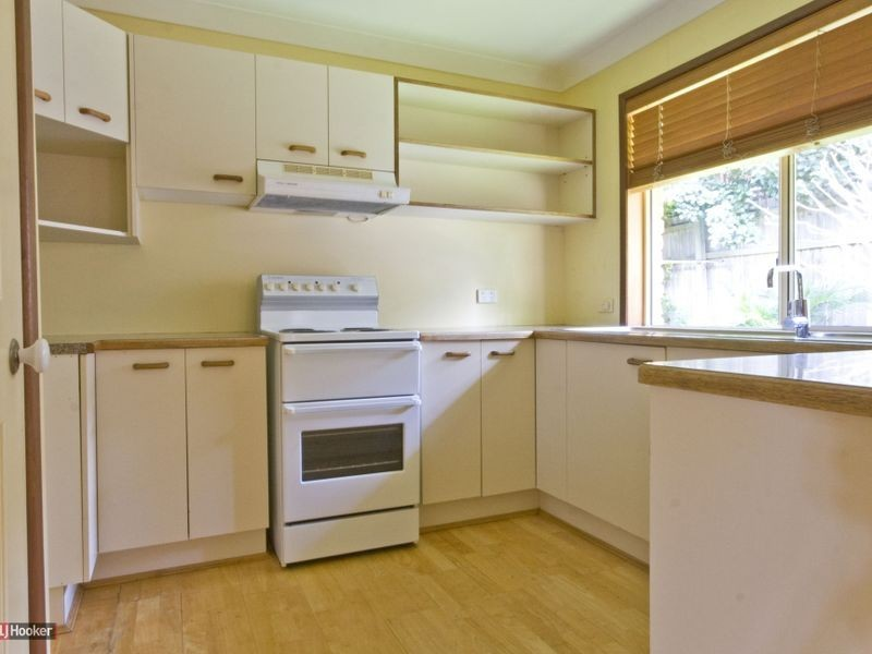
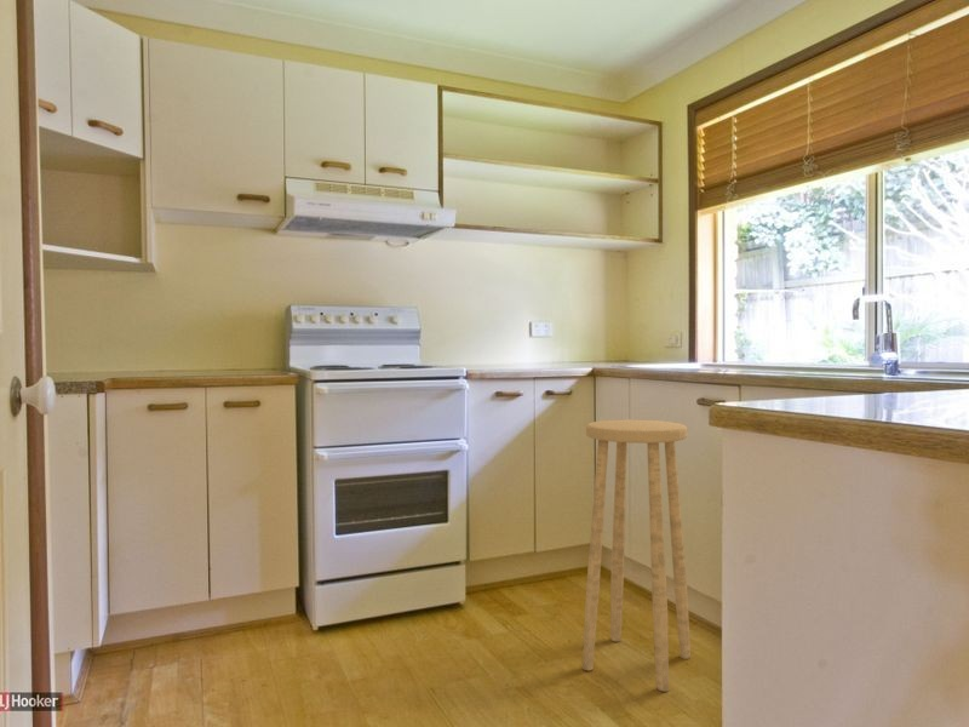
+ stool (624, 543)
